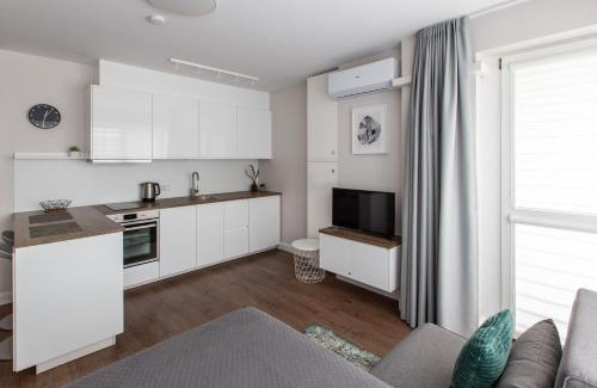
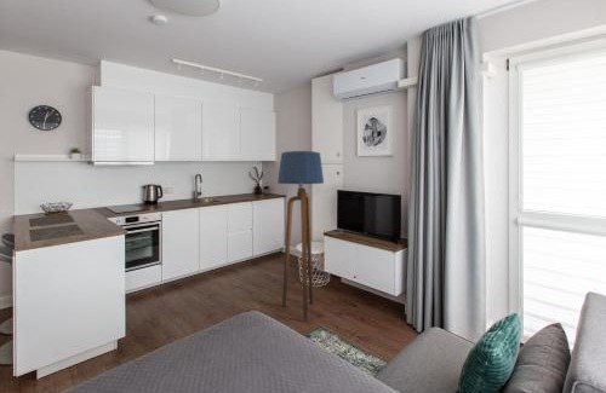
+ floor lamp (302, 232)
